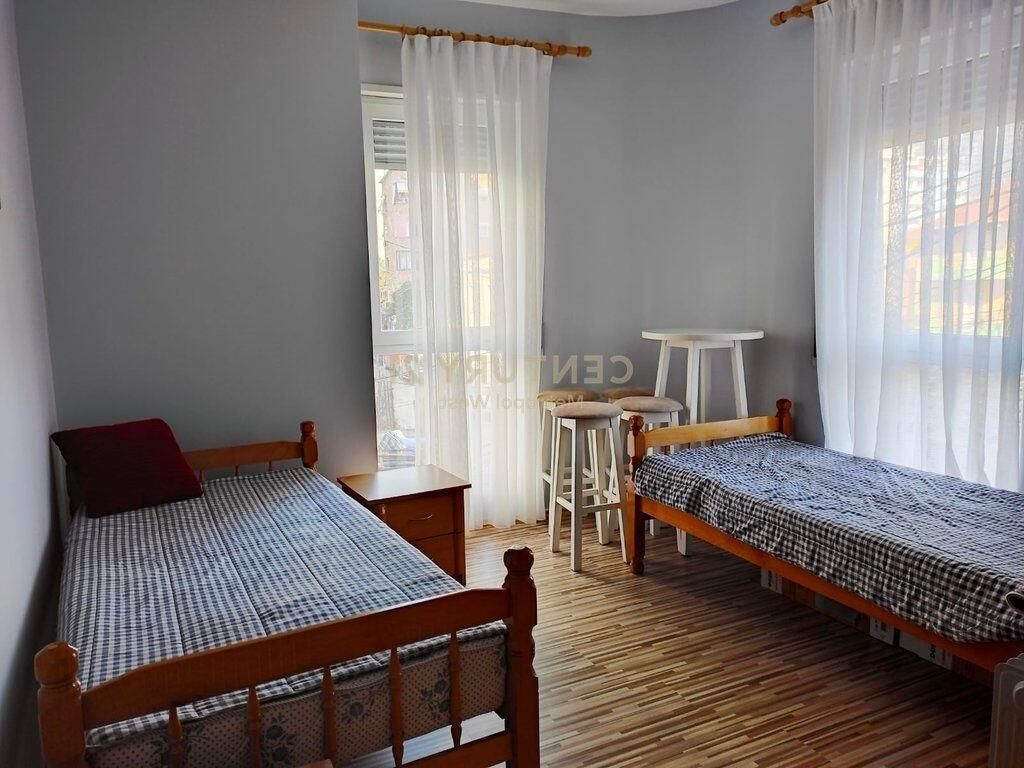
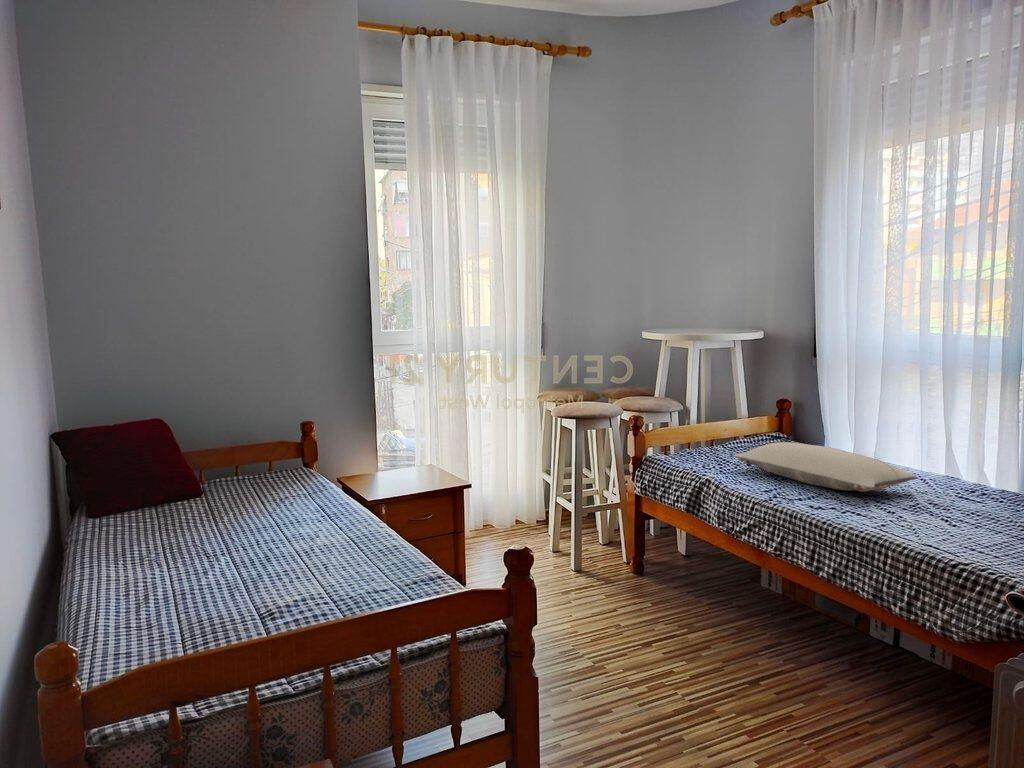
+ pillow (819, 464)
